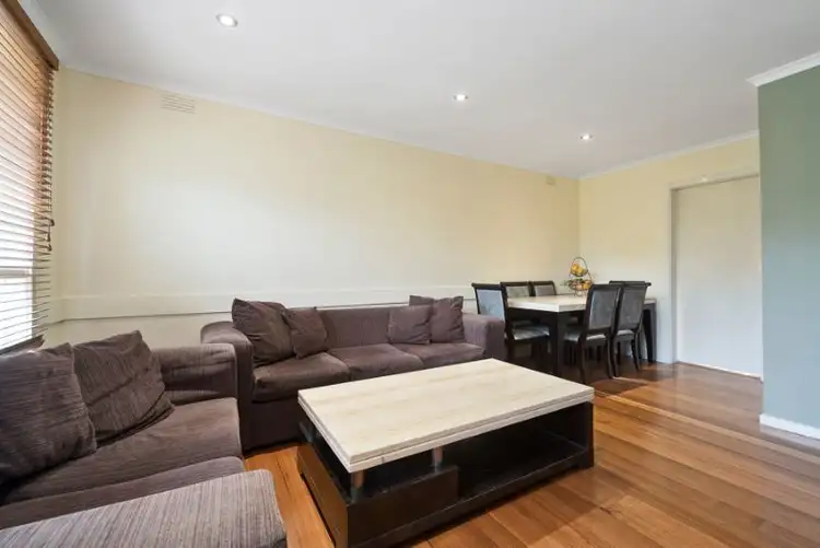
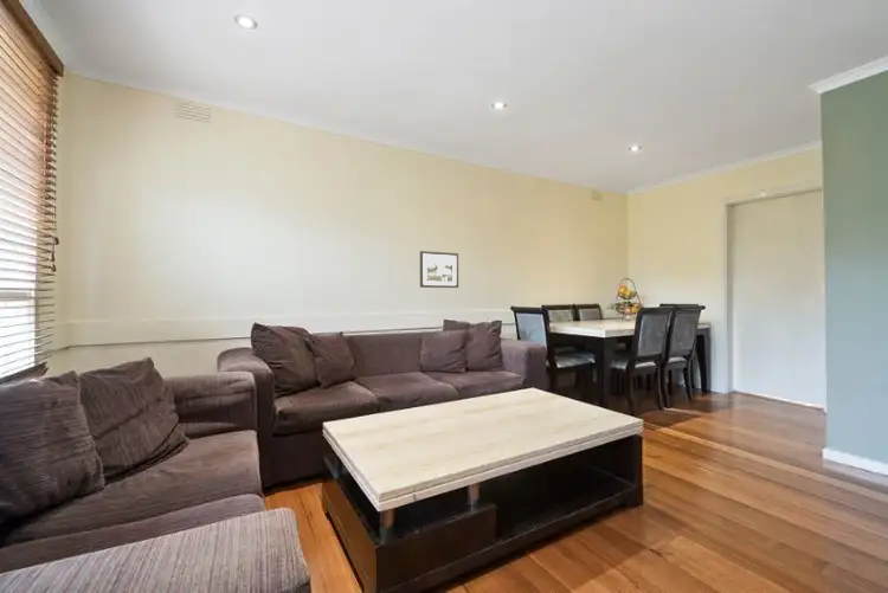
+ picture frame (439, 270)
